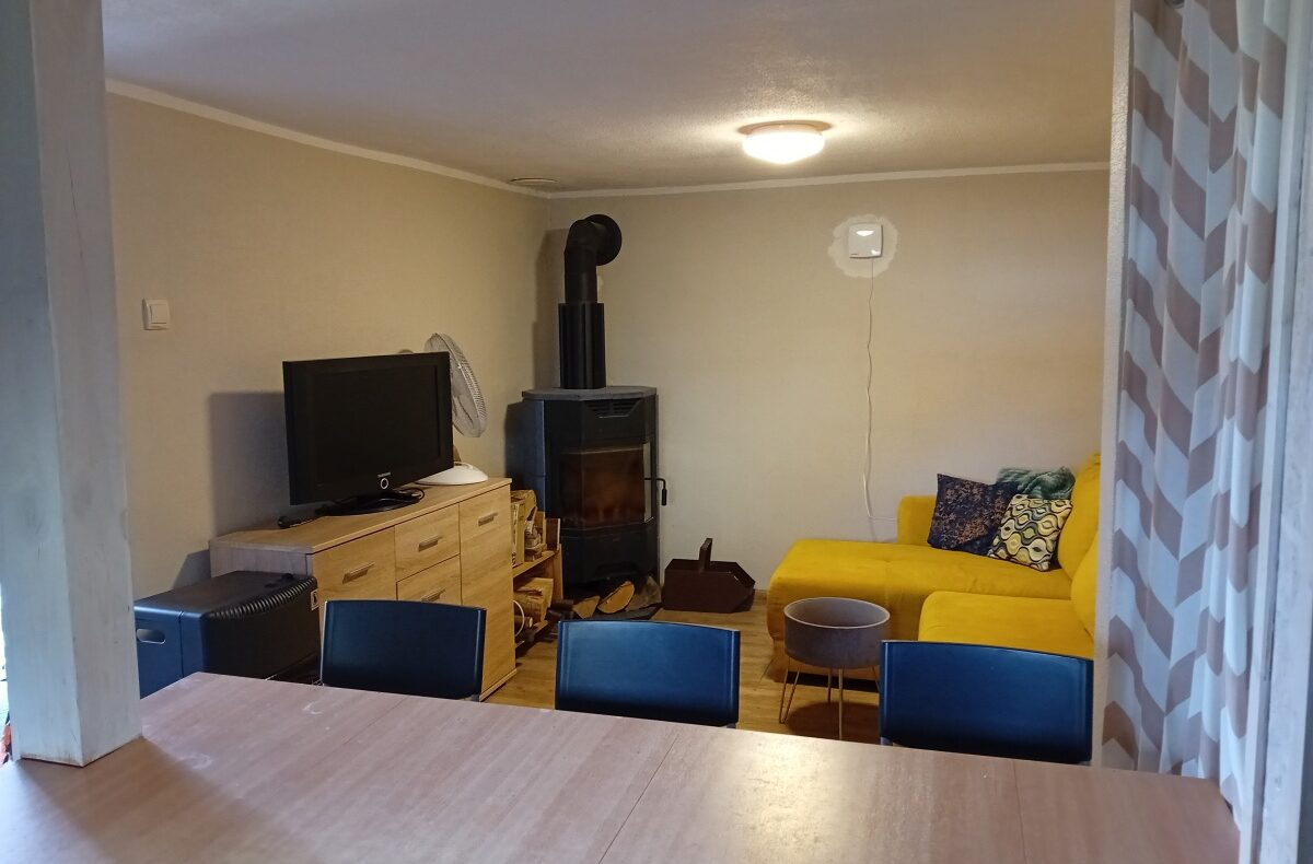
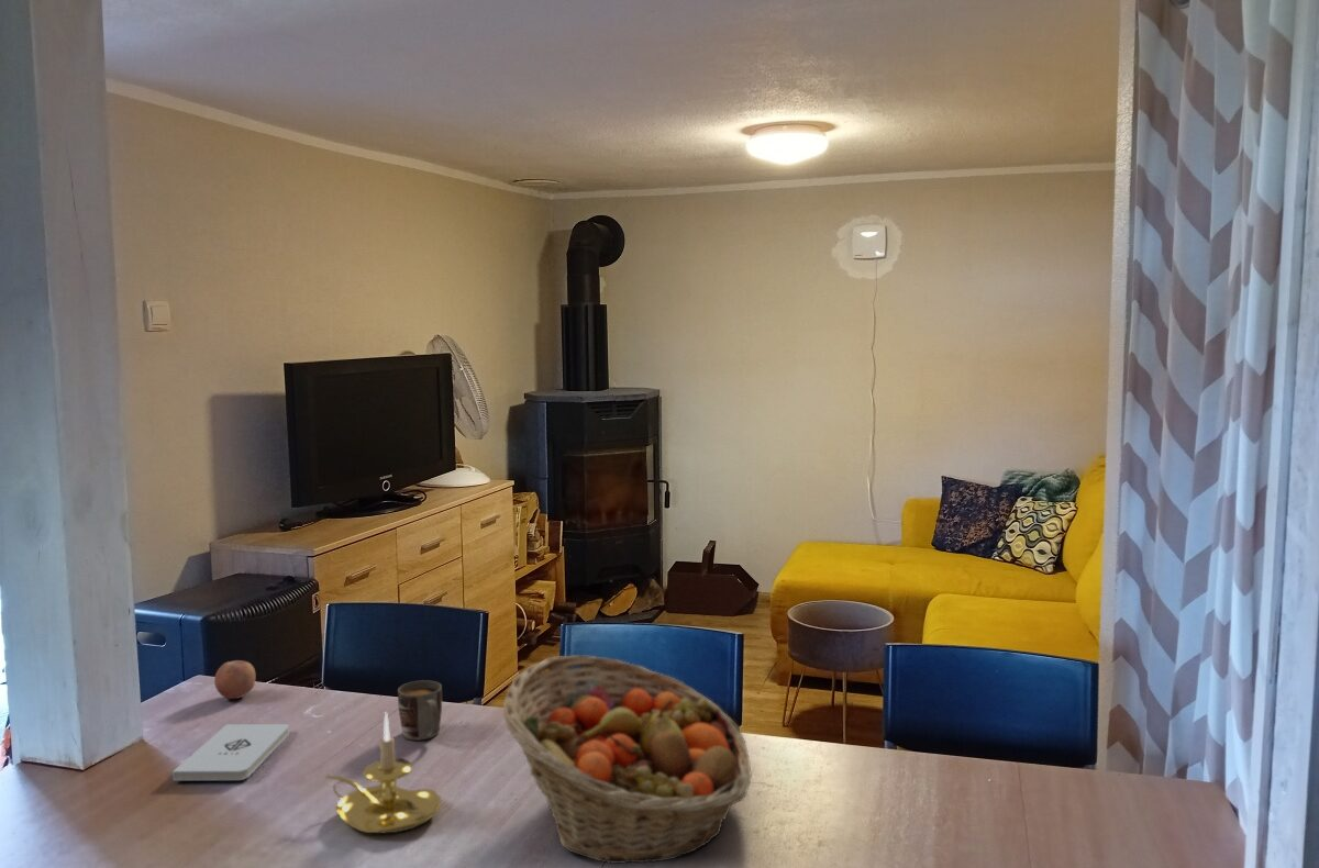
+ fruit basket (629, 746)
+ candle holder (379, 763)
+ fruit (235, 679)
+ mug (423, 713)
+ notepad (235, 750)
